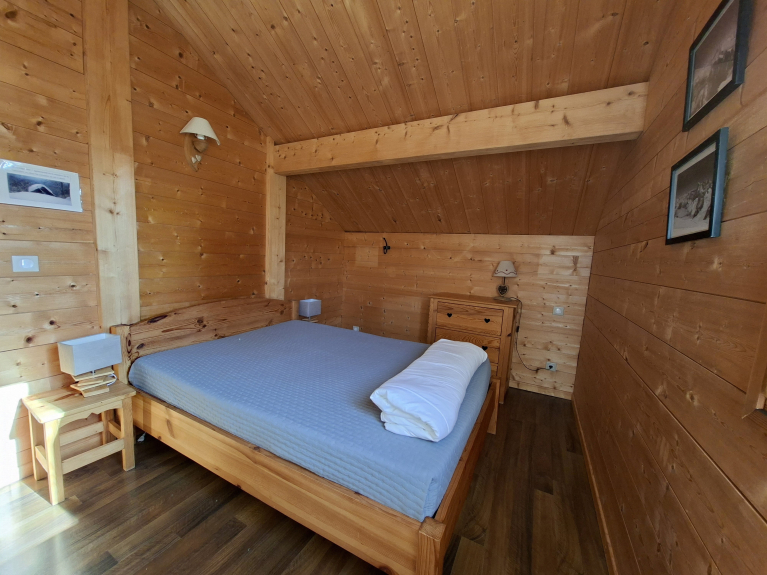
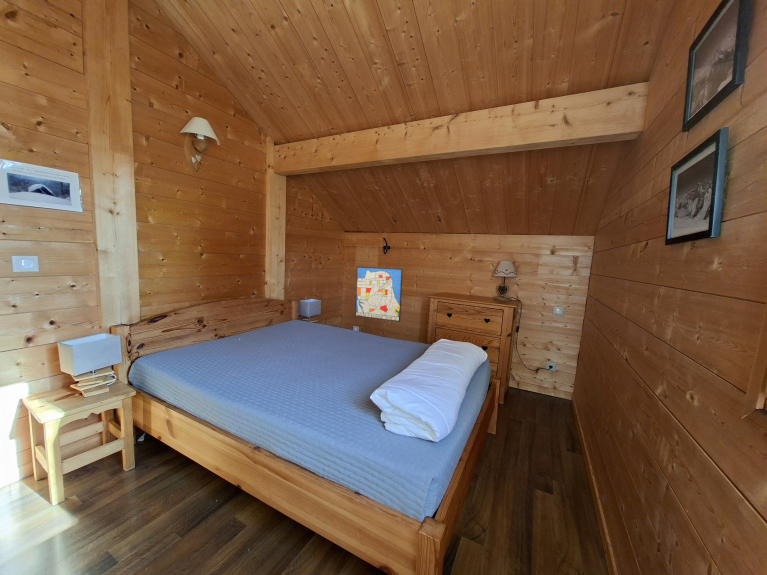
+ wall art (377, 293)
